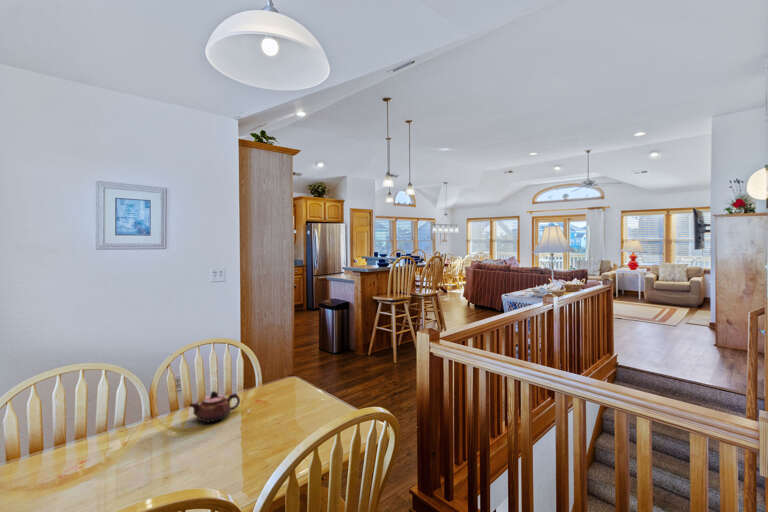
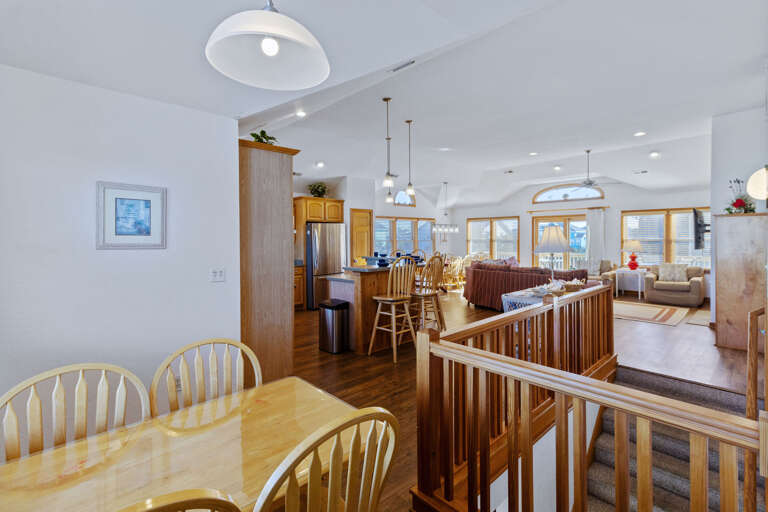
- teapot (215, 403)
